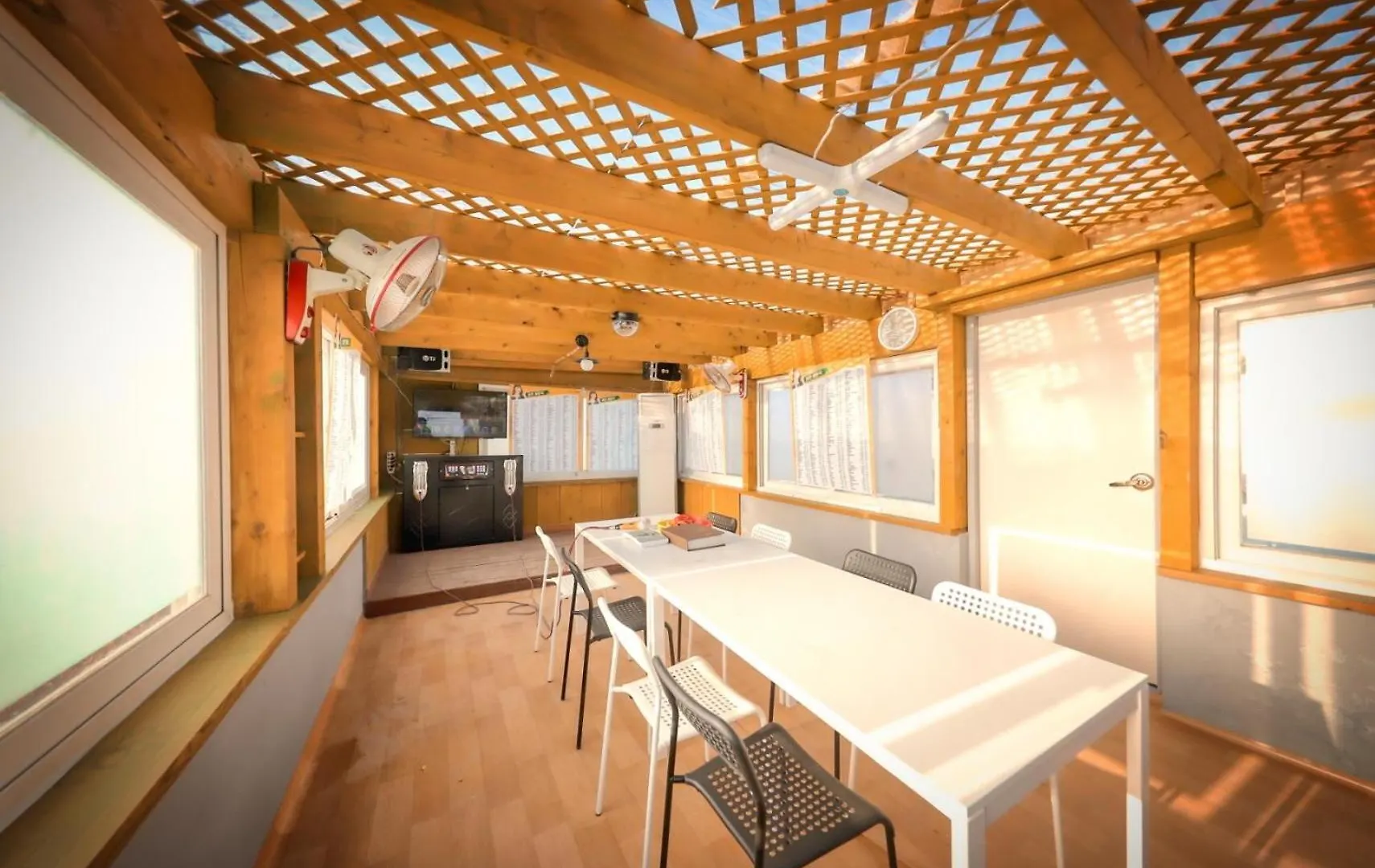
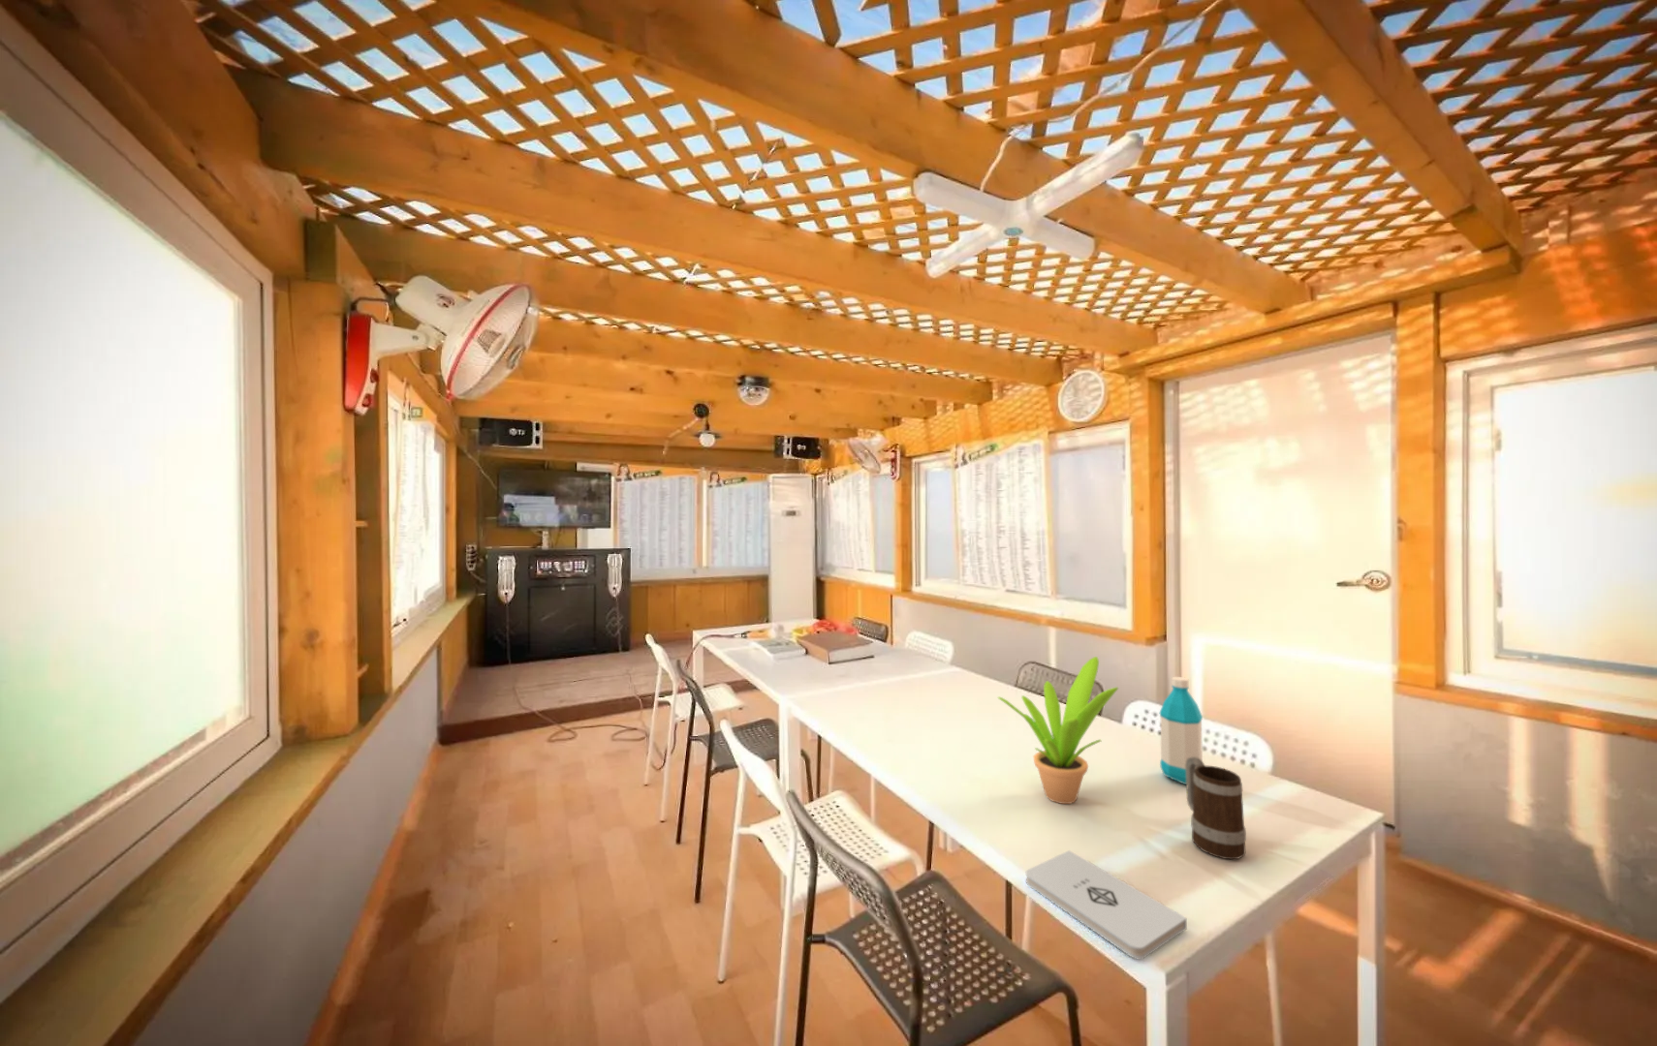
+ mug (1210, 804)
+ potted plant (1057, 733)
+ notepad (1099, 899)
+ water bottle (1180, 728)
